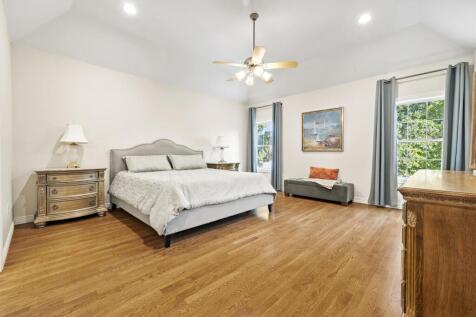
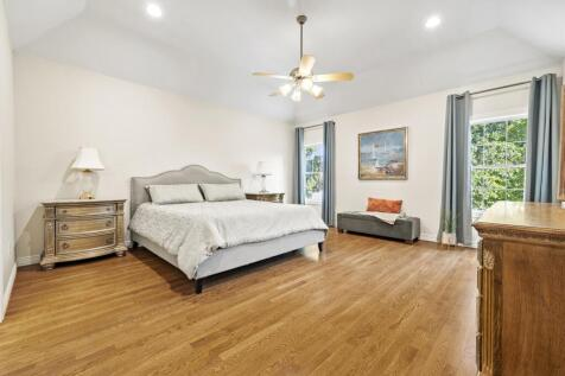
+ house plant (449, 228)
